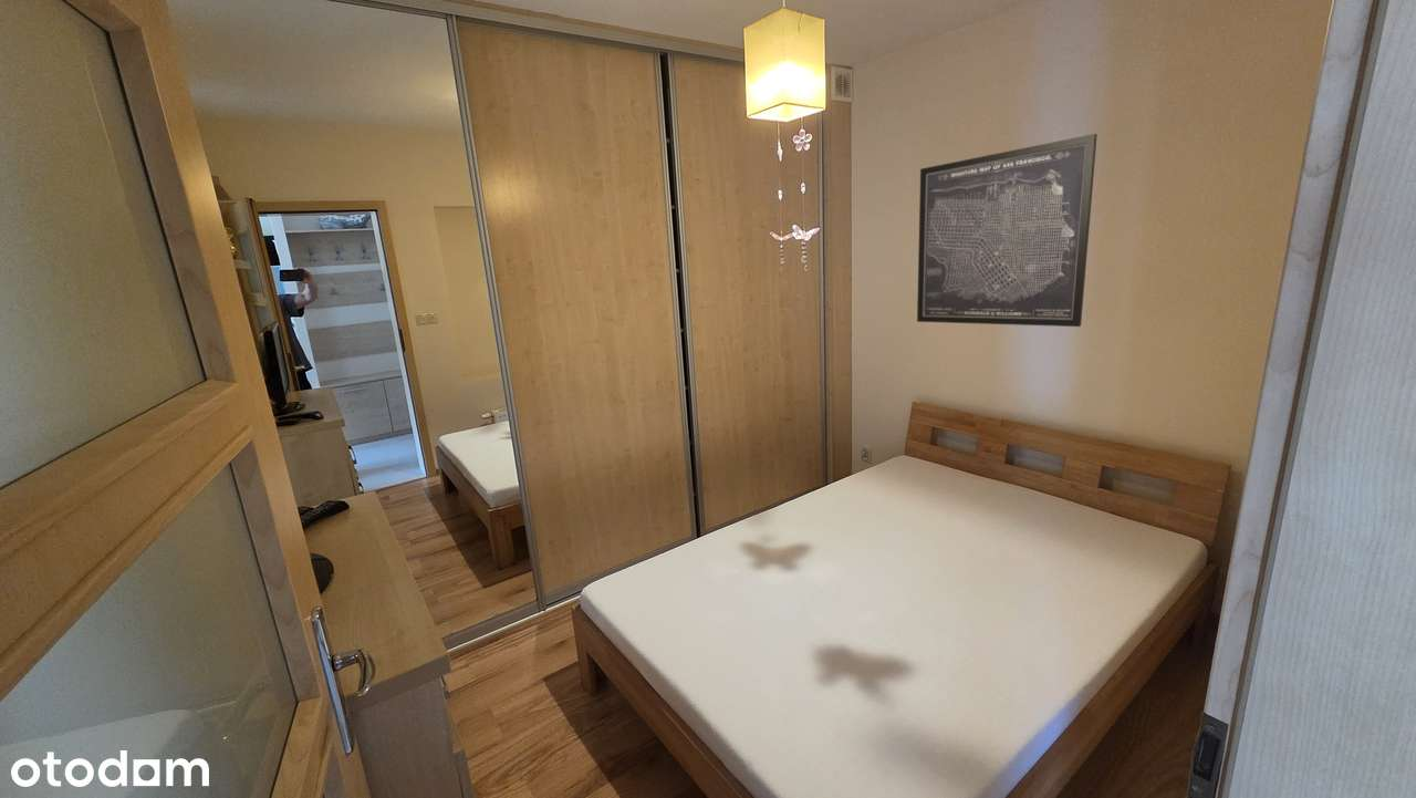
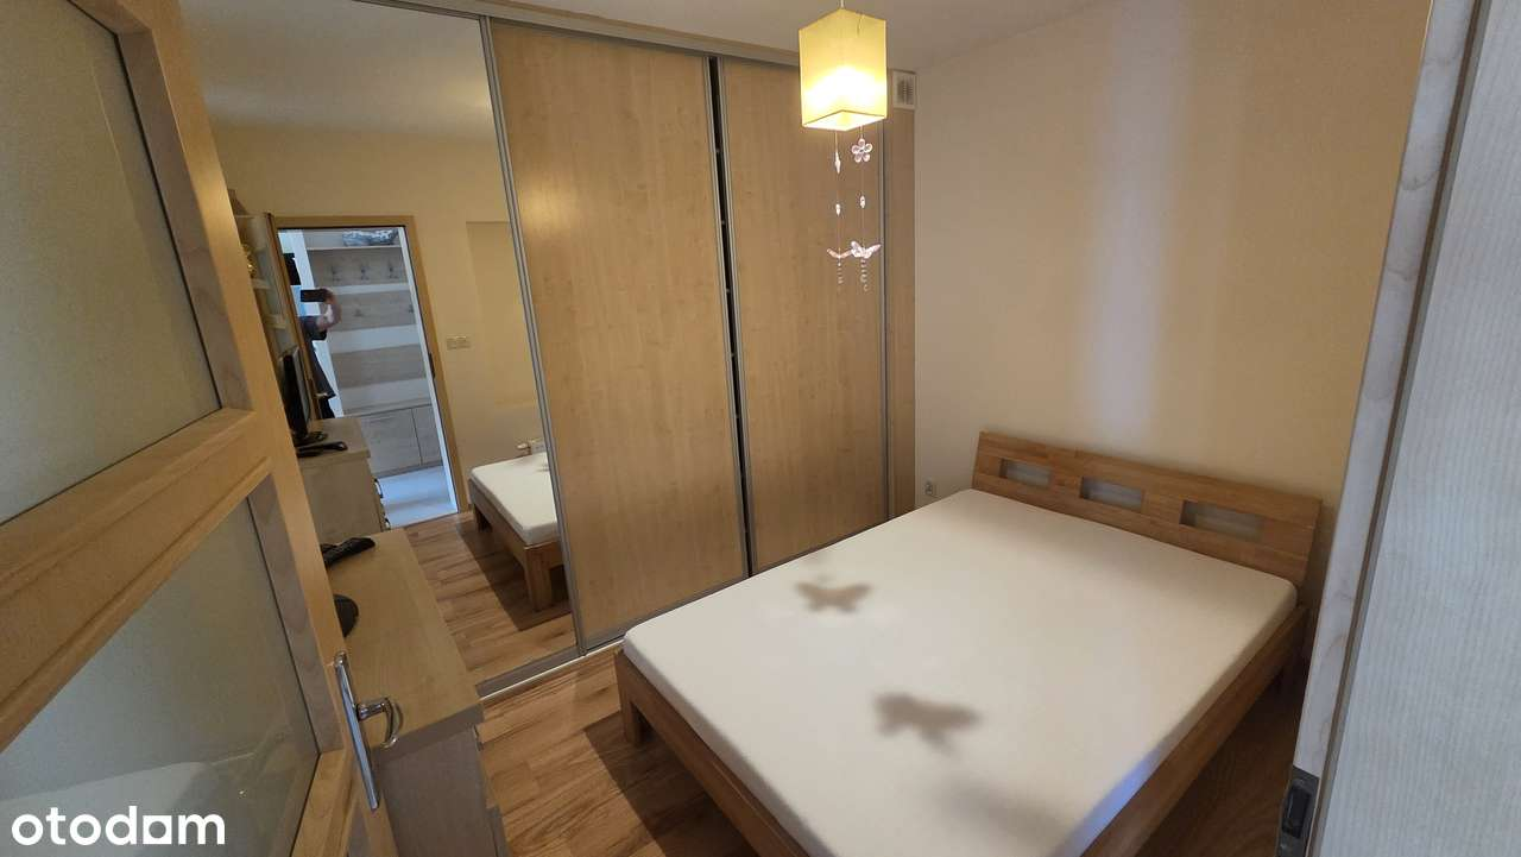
- wall art (993, 241)
